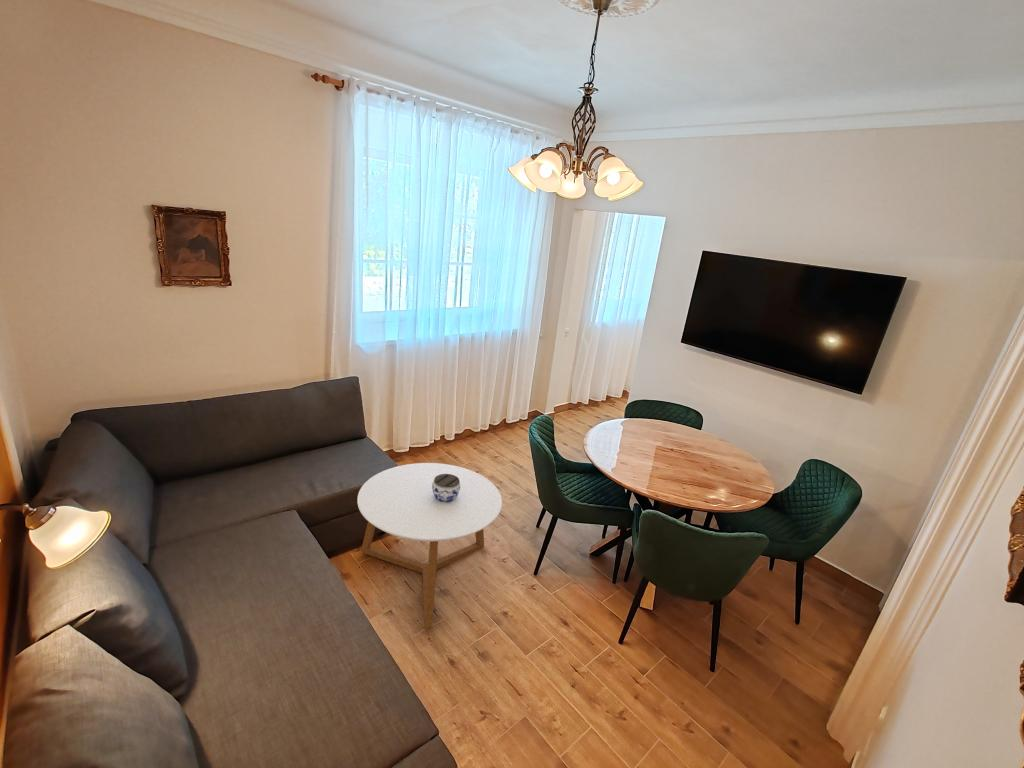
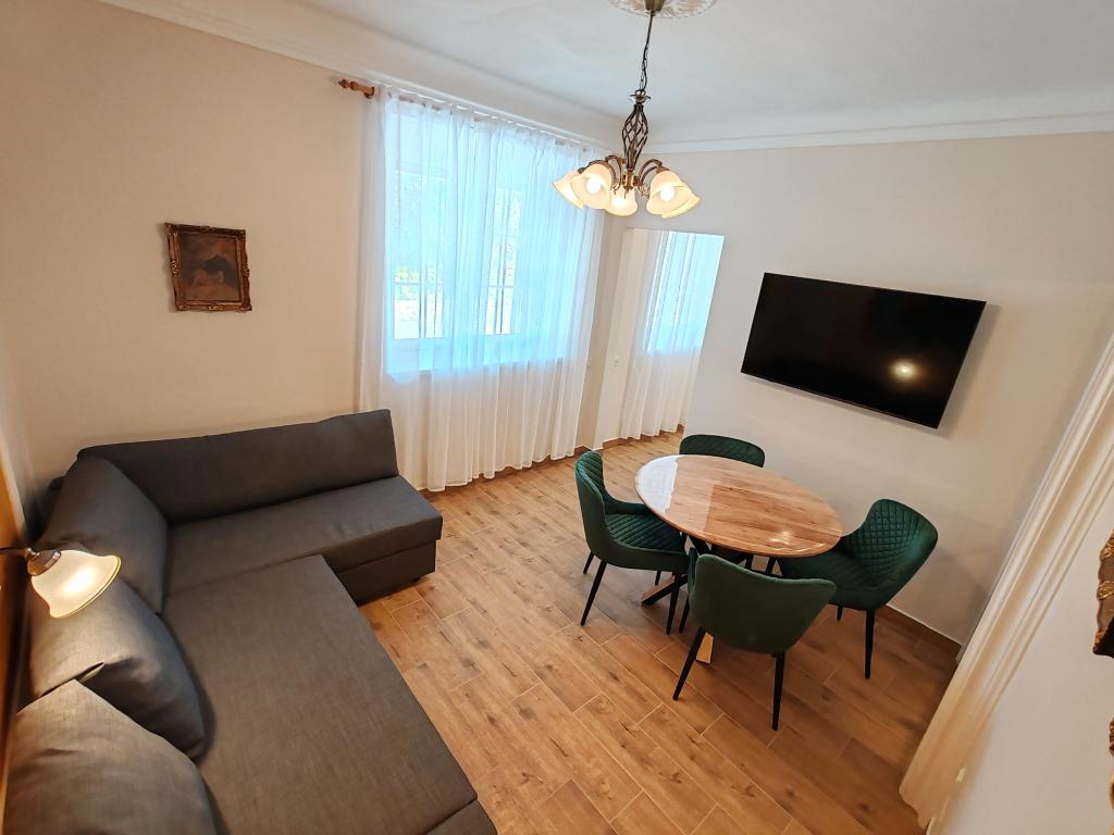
- jar (446, 487)
- coffee table (431, 534)
